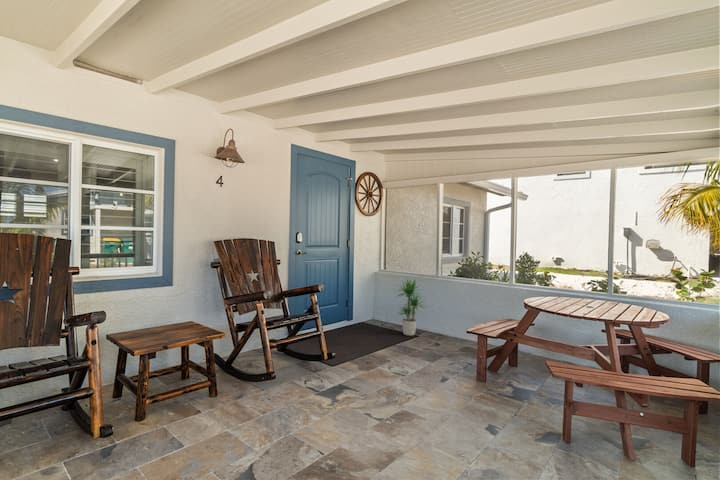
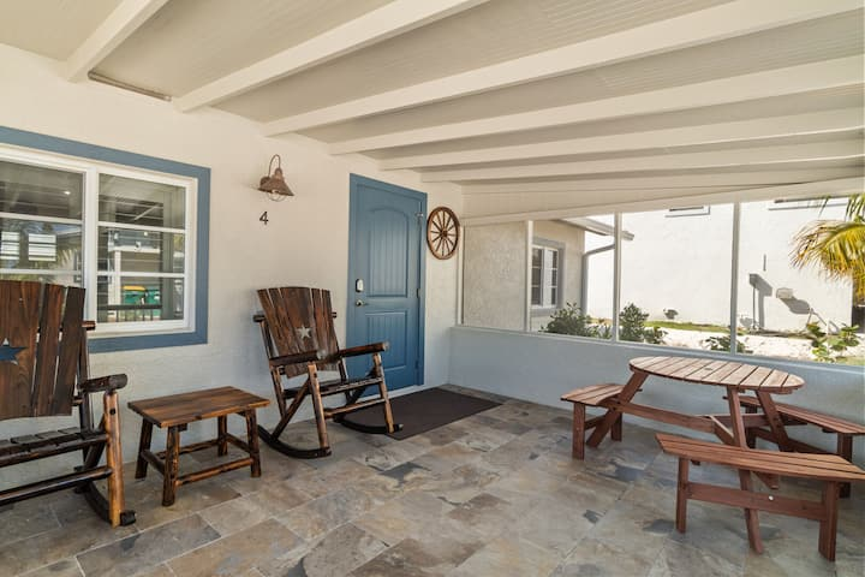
- potted plant (411, 305)
